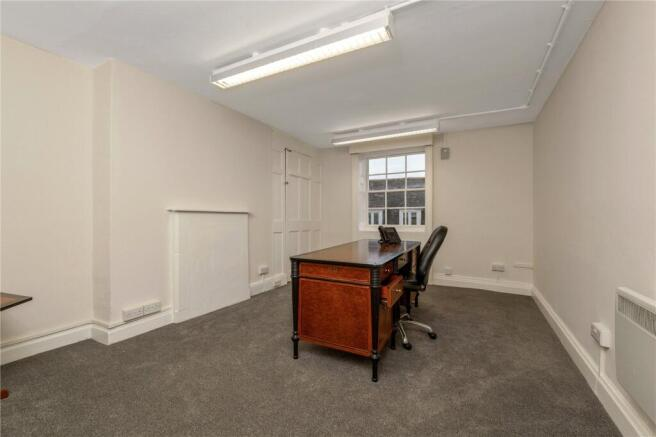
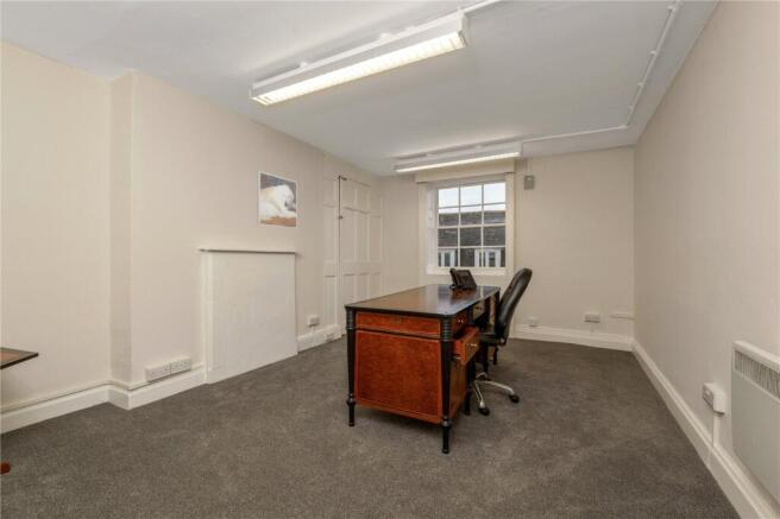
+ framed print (278, 202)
